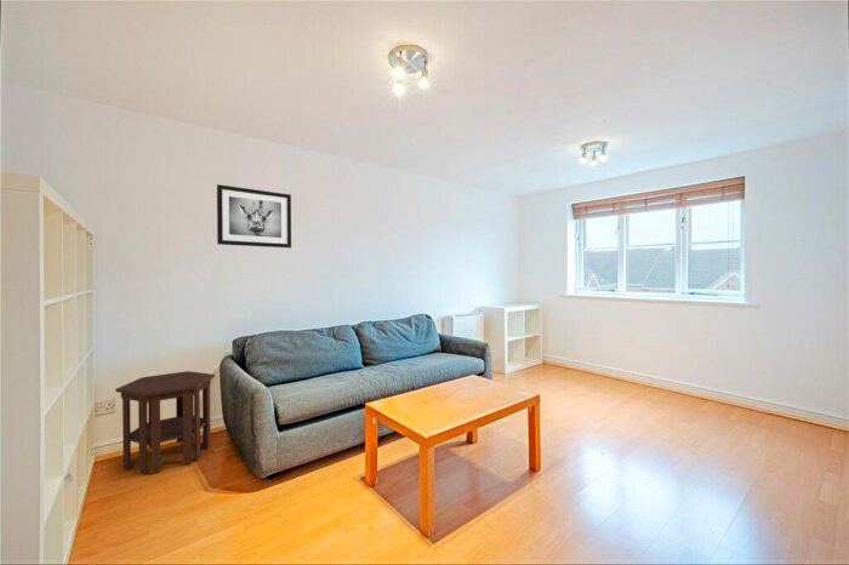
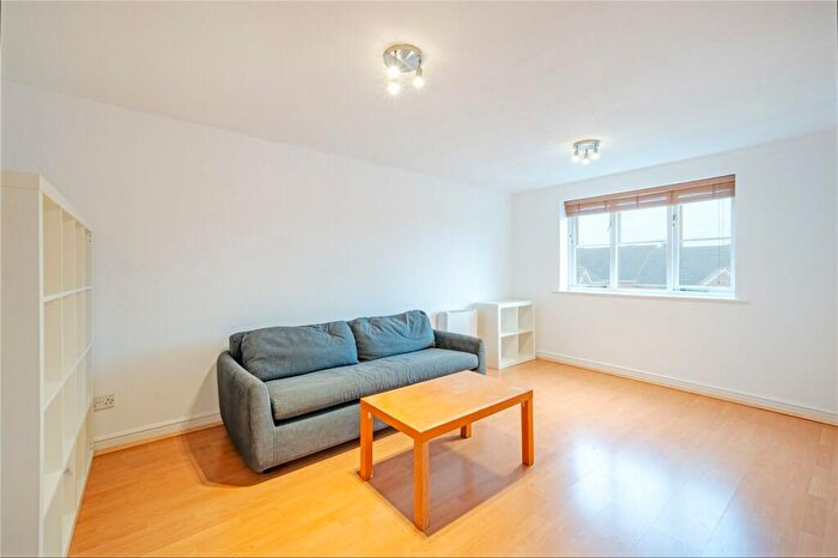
- wall art (256, 217)
- side table (169, 418)
